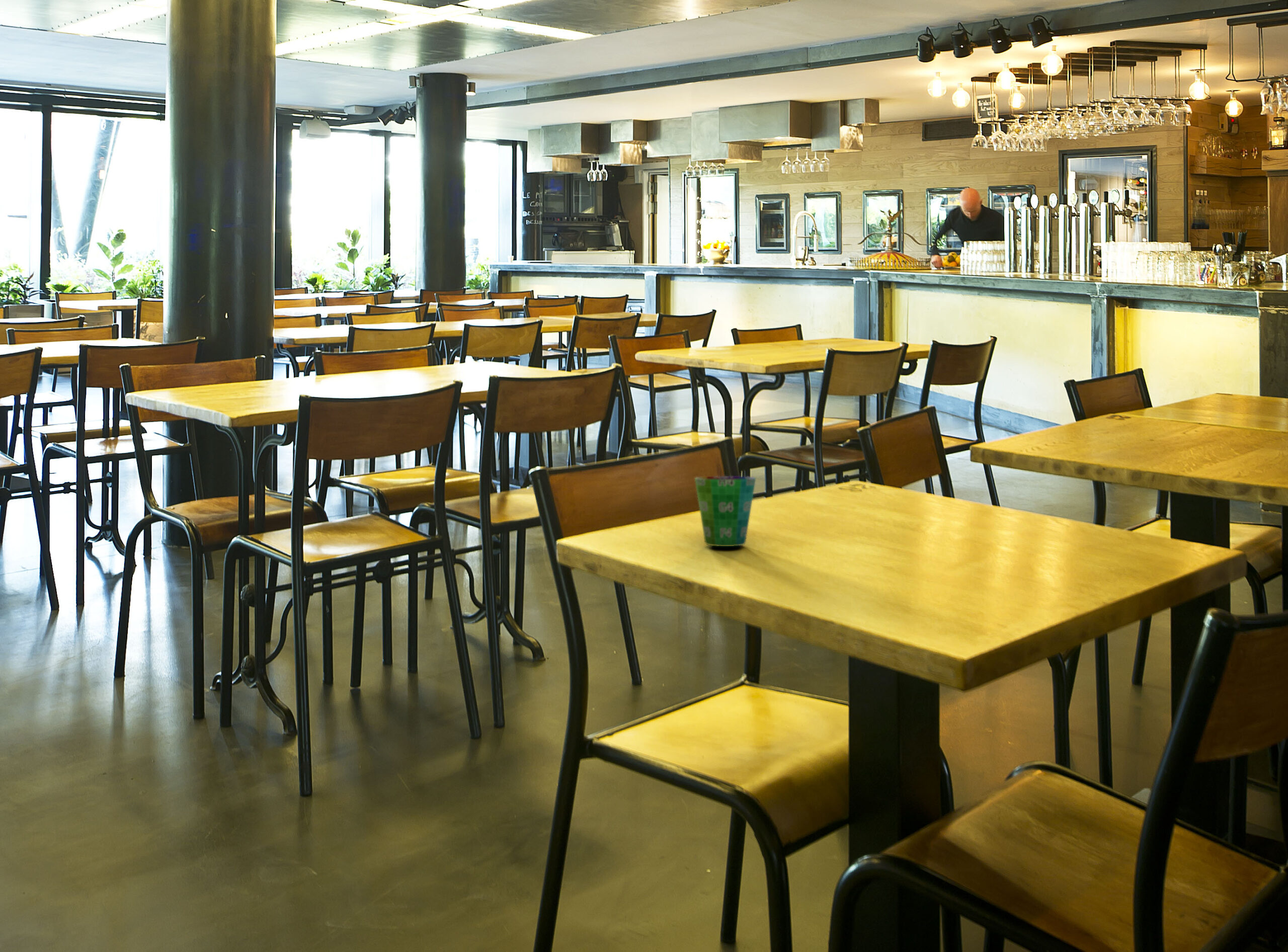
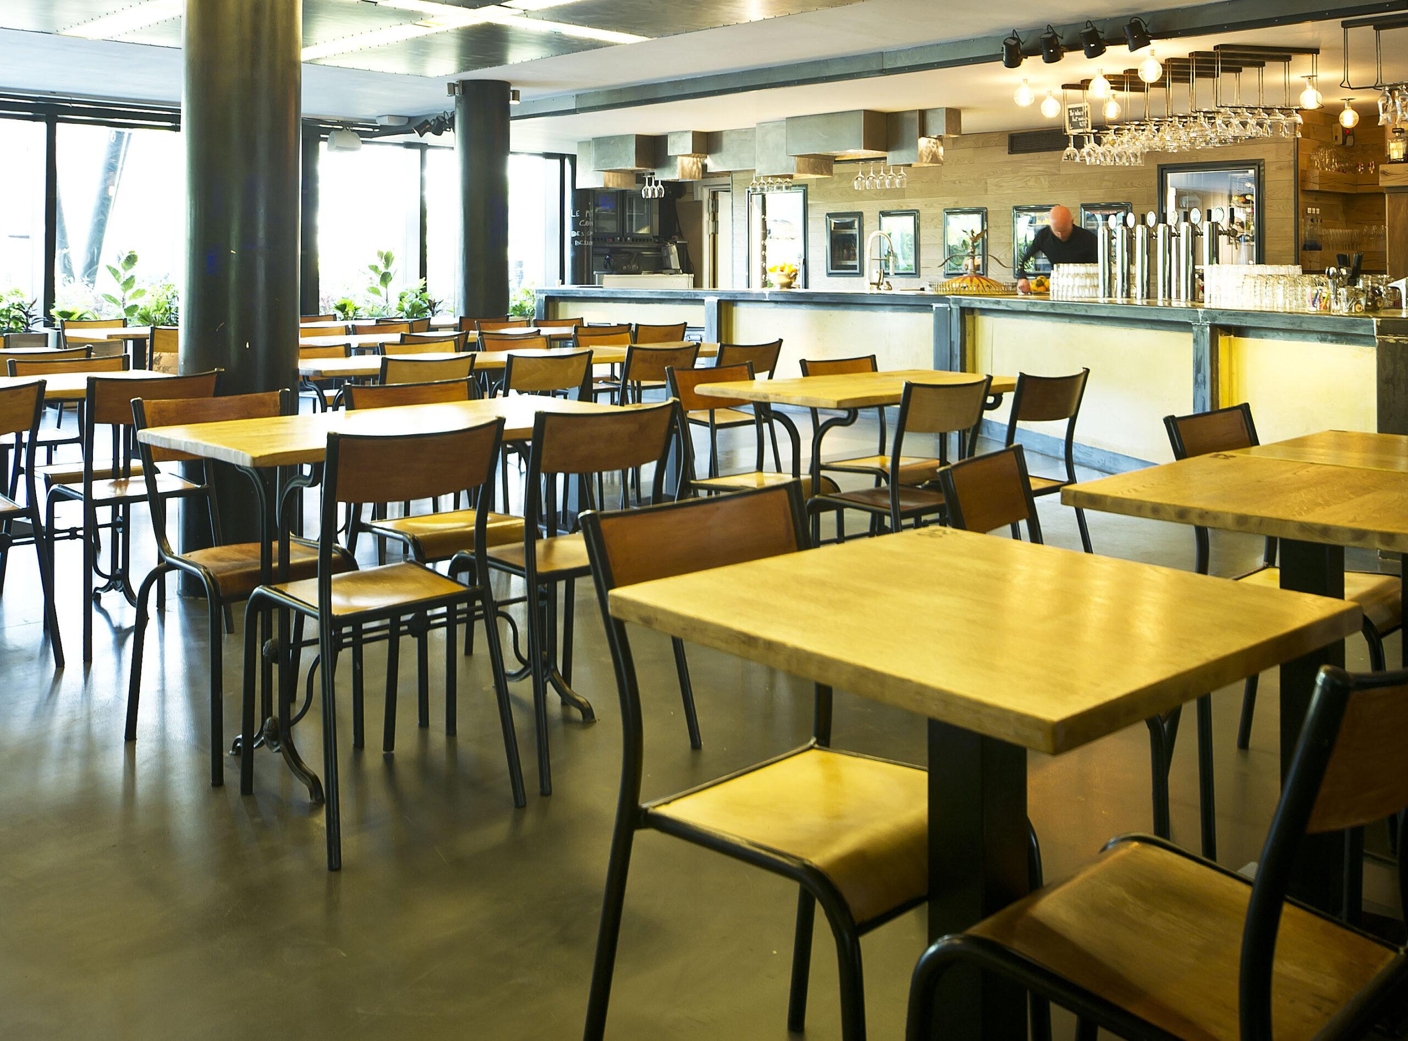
- cup (722, 510)
